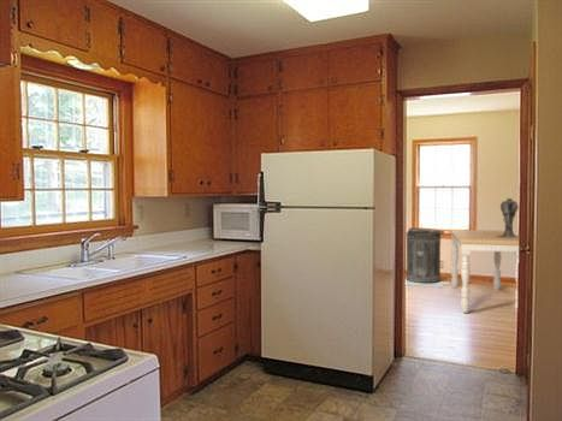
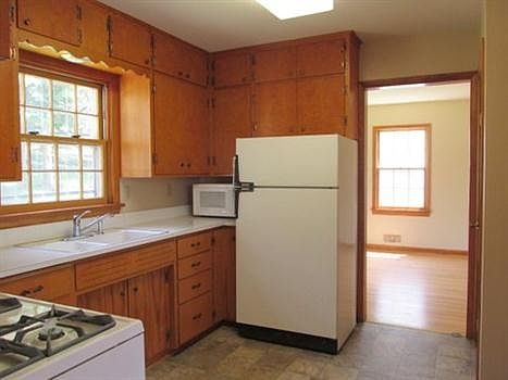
- dining table (493, 271)
- decorative urn (509, 217)
- trash can lid (424, 254)
